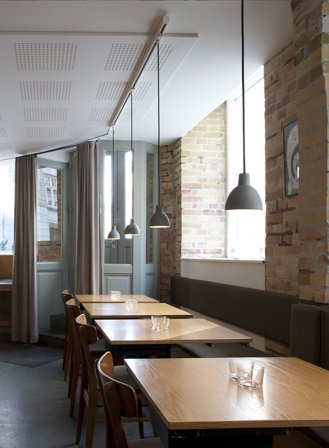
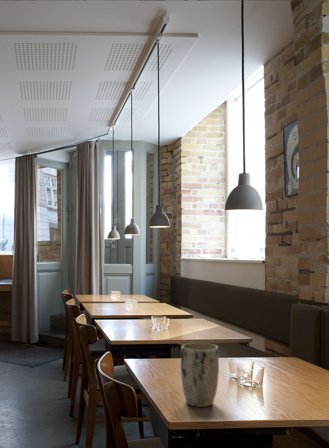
+ plant pot (199, 374)
